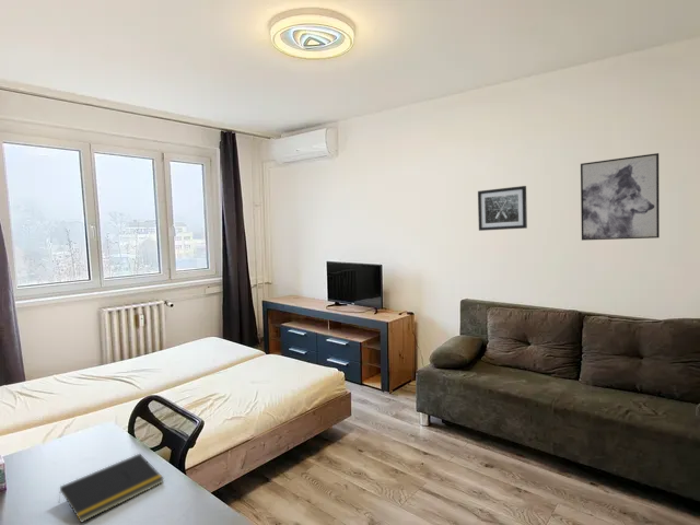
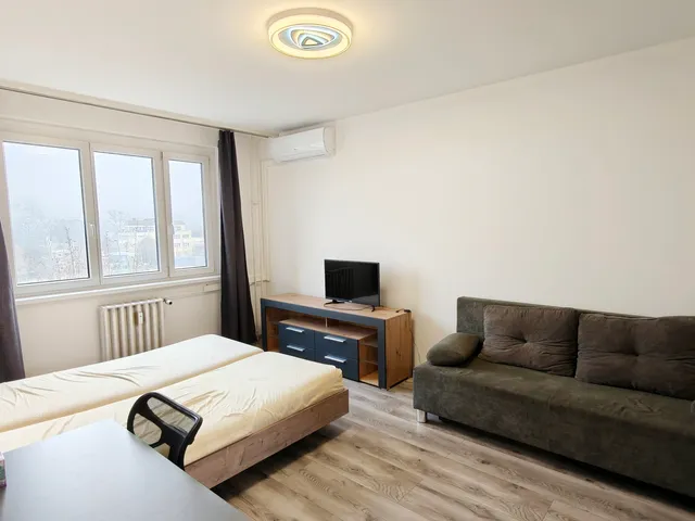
- wall art (618, 199)
- notepad (113, 483)
- wall art (501, 209)
